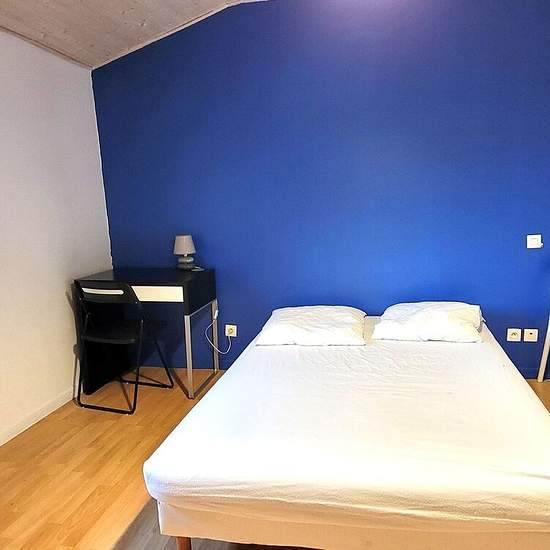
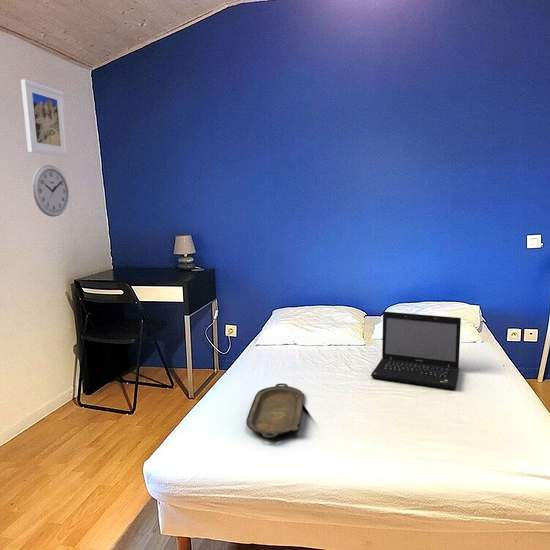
+ laptop (416, 348)
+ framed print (46, 120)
+ serving tray (276, 409)
+ wall clock (52, 191)
